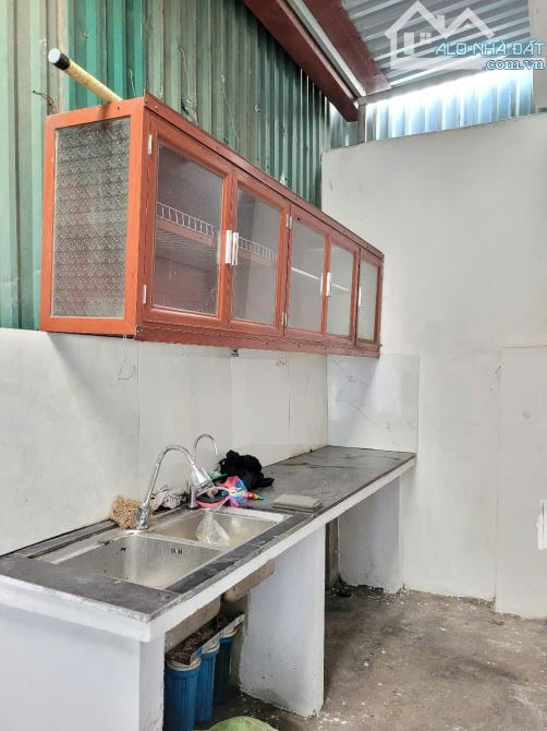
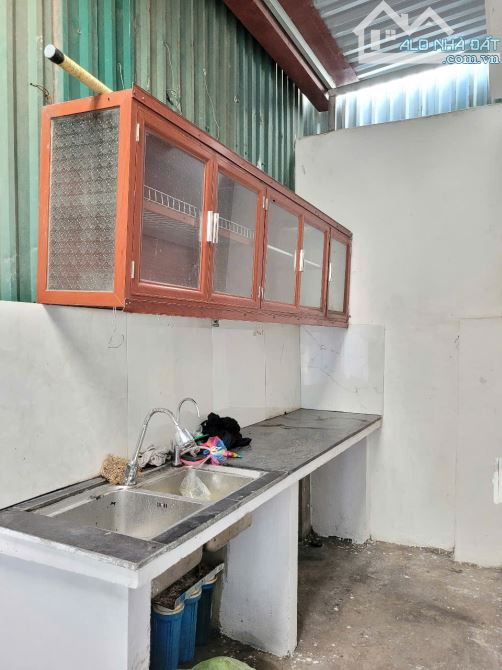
- washcloth (296, 502)
